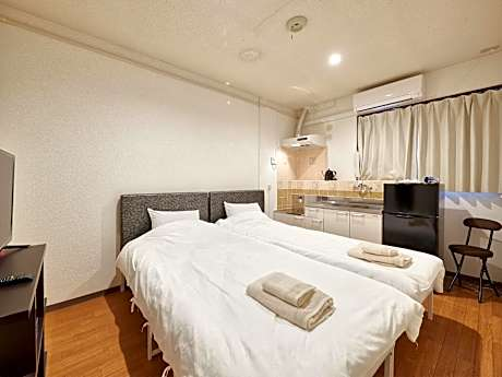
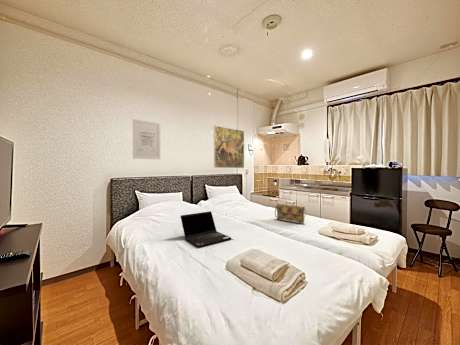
+ wall art (147, 140)
+ laptop computer (205, 227)
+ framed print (229, 148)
+ shoulder bag (289, 213)
